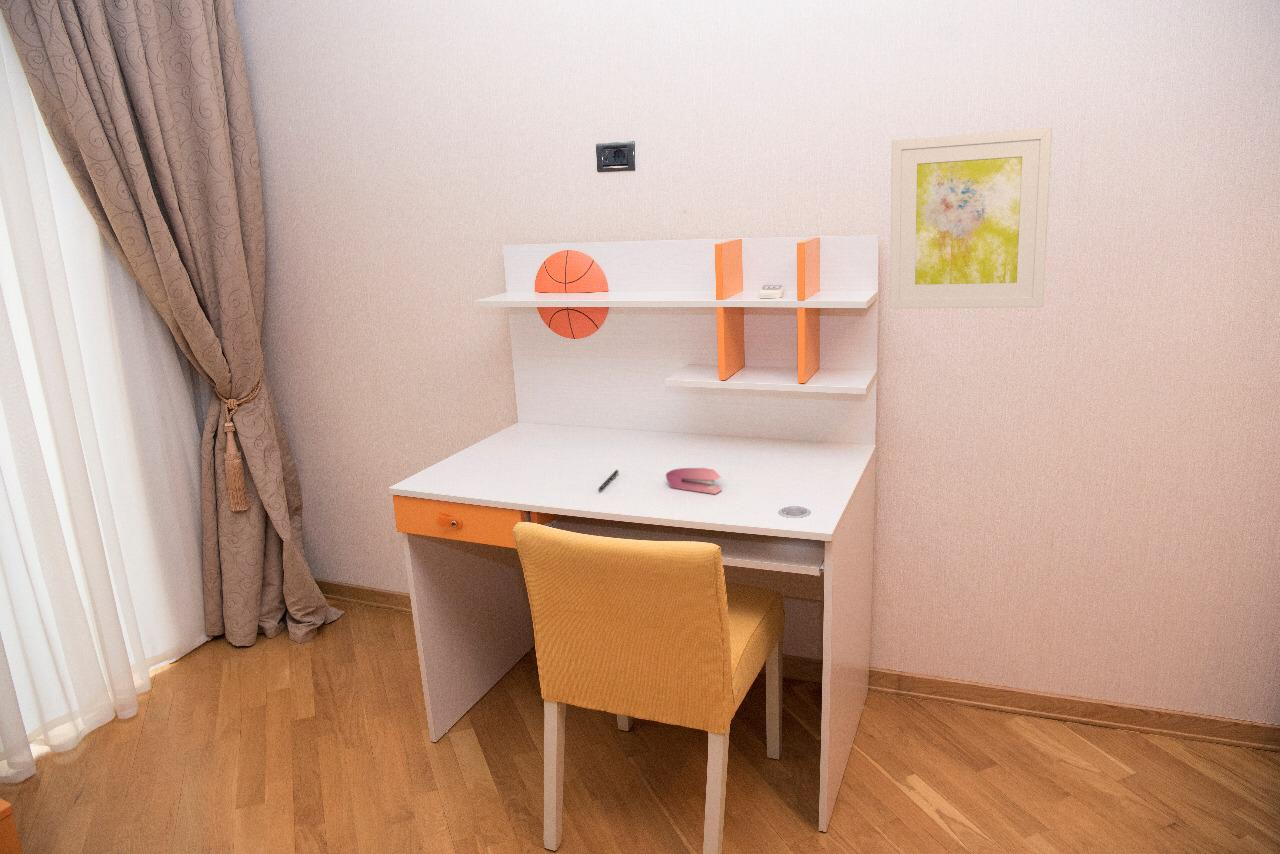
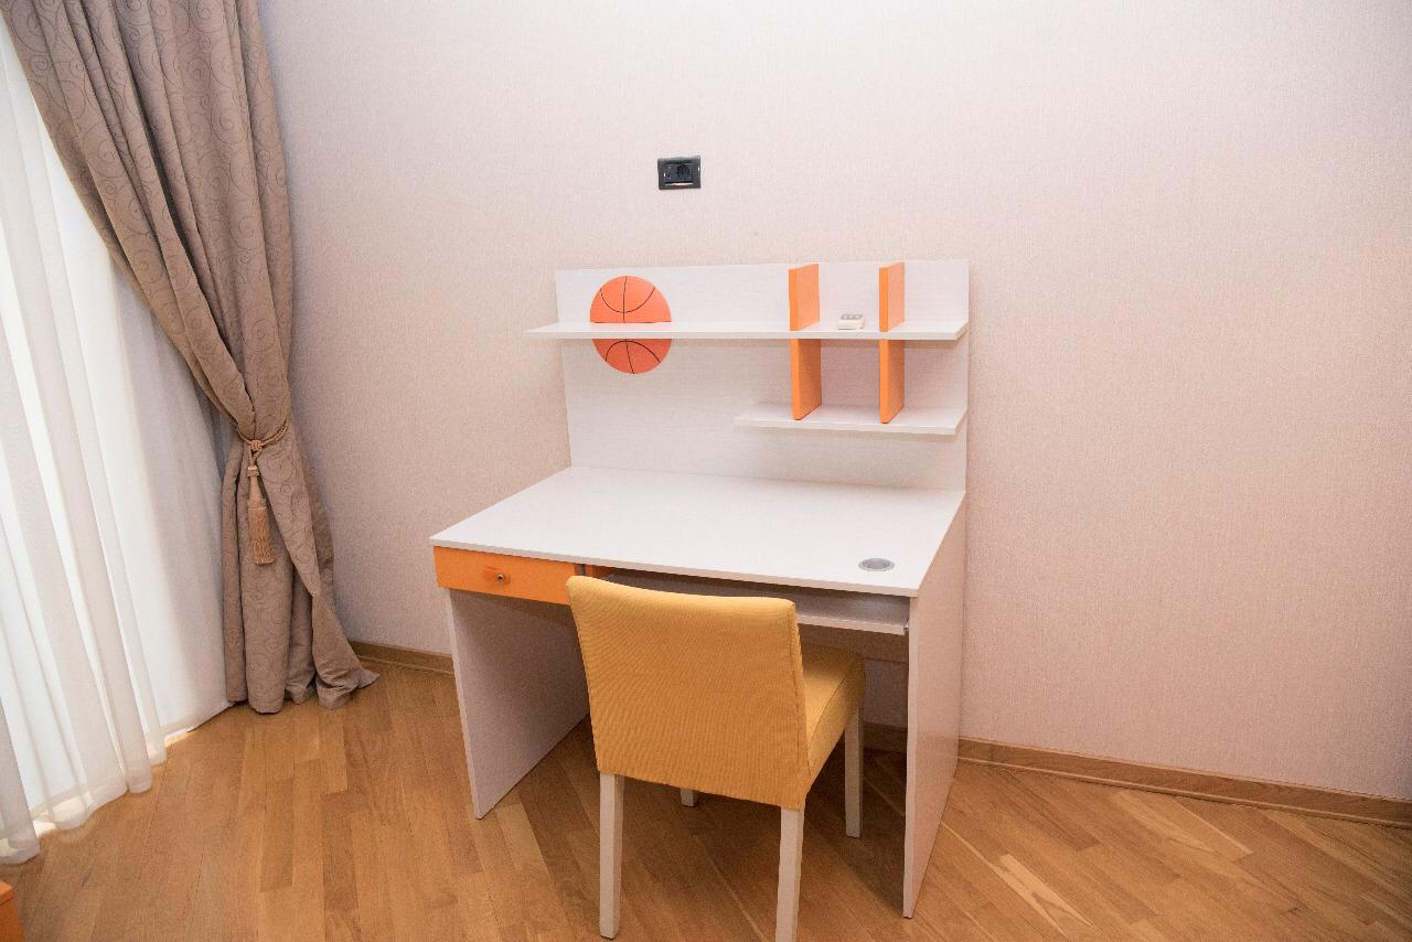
- wall art (966, 222)
- pen (608, 480)
- stapler (693, 478)
